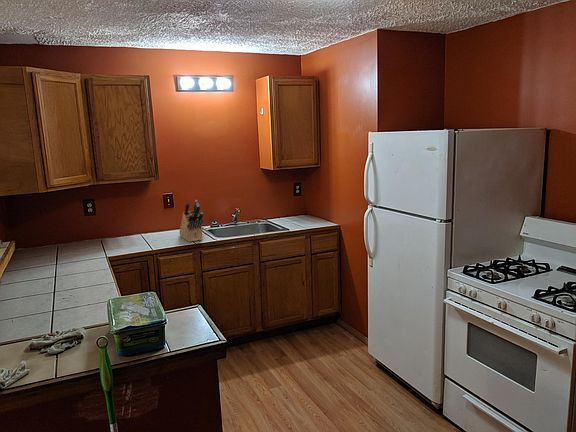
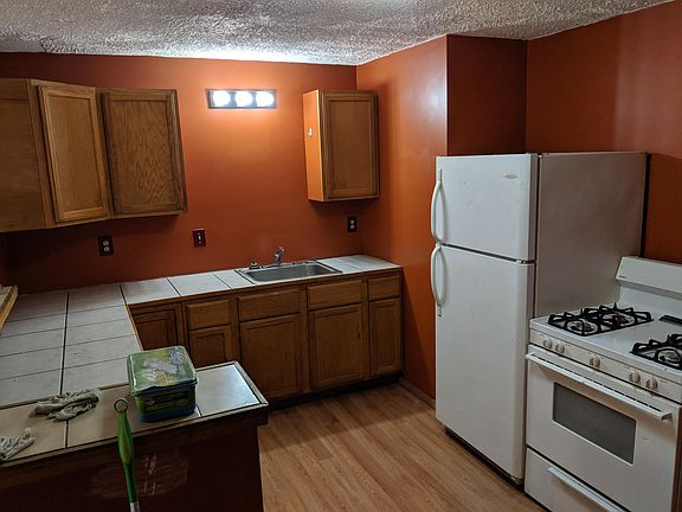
- knife block (190, 219)
